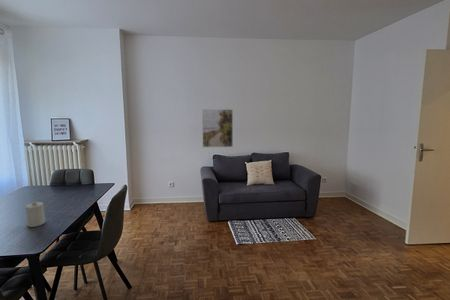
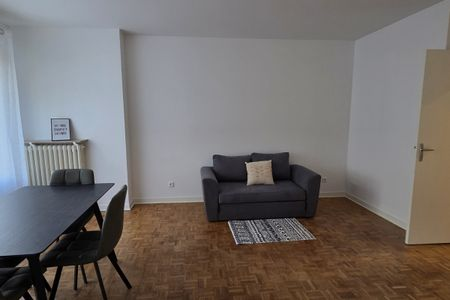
- candle (35, 212)
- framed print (217, 128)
